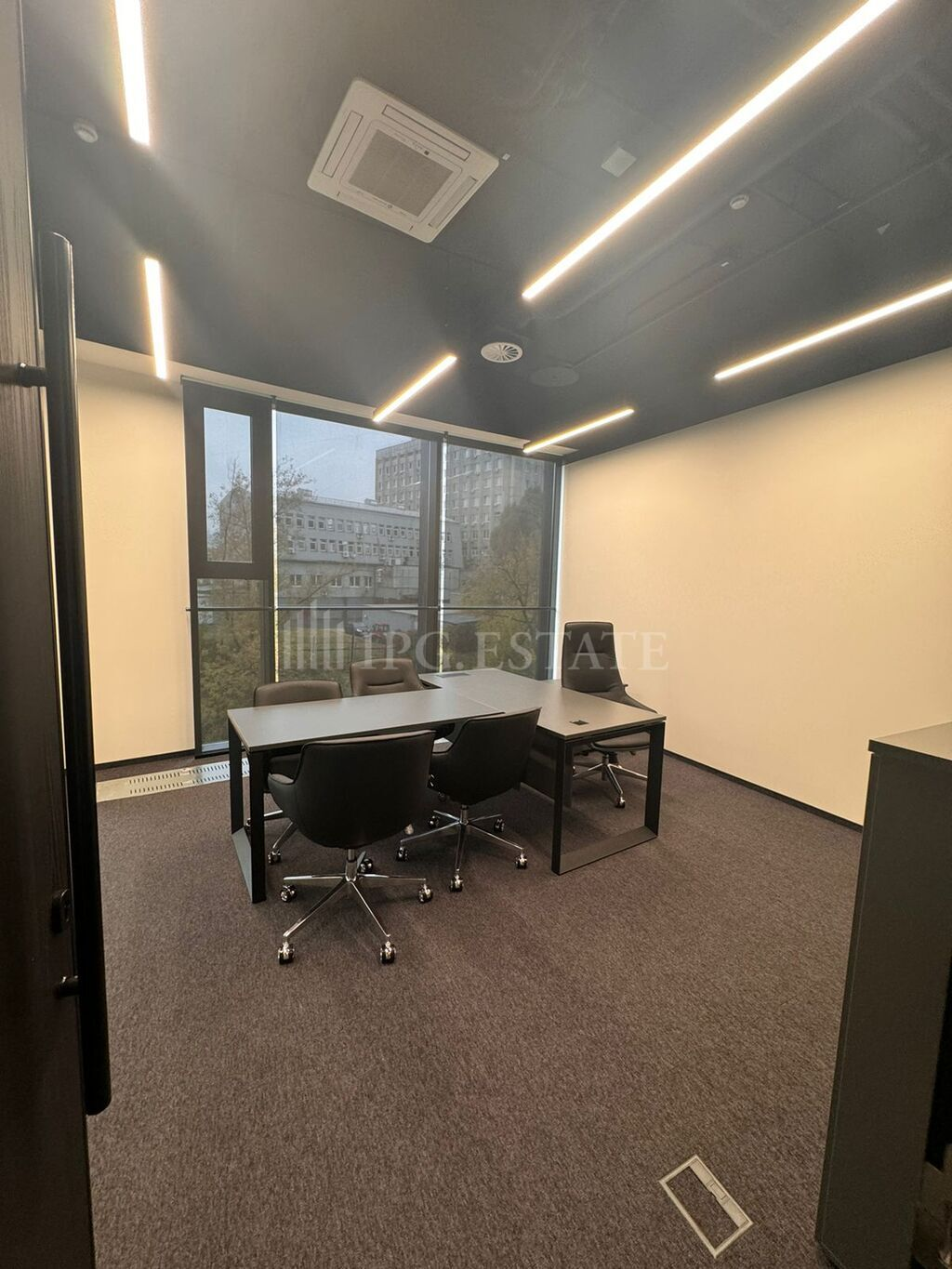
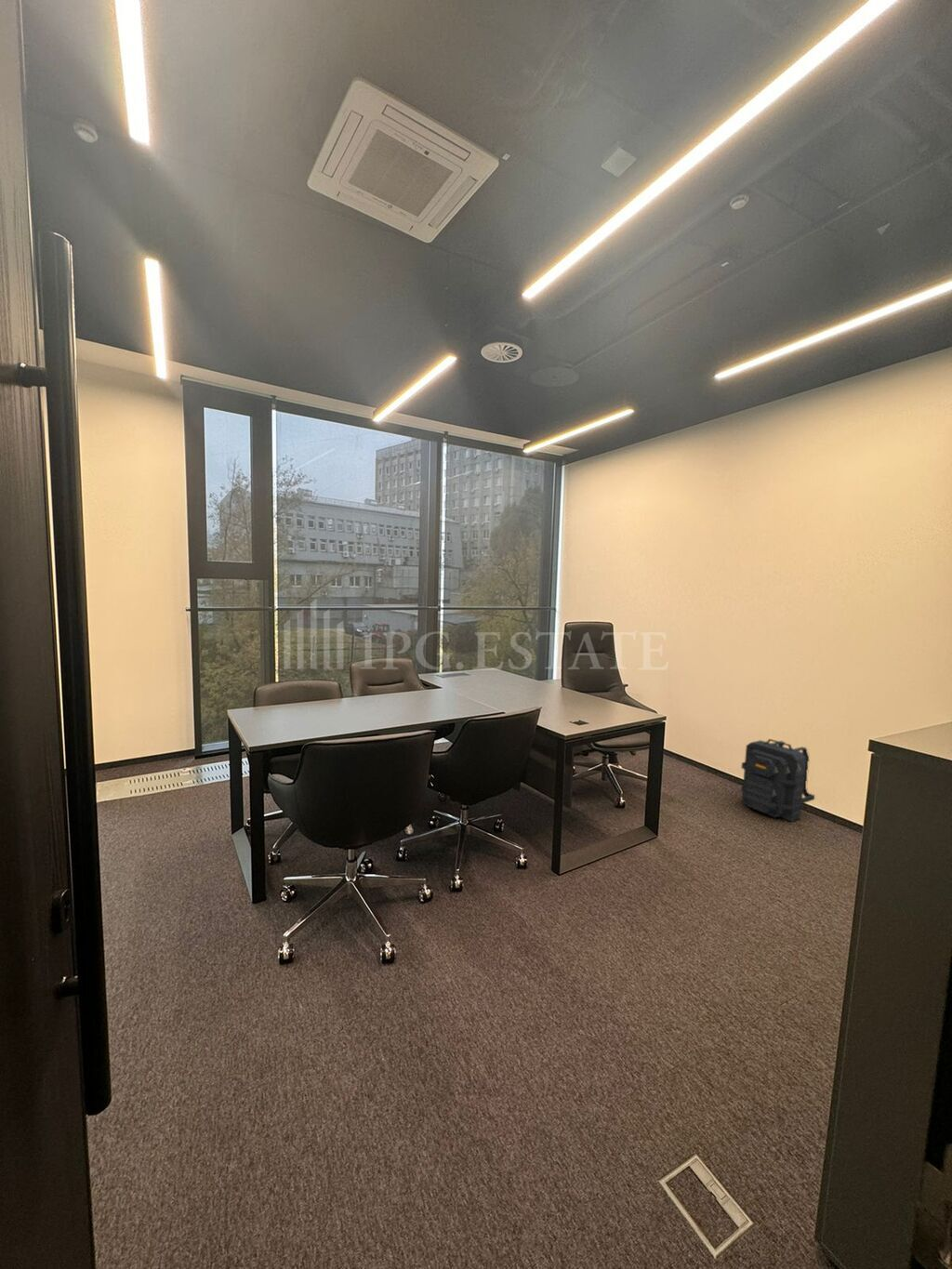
+ backpack (775, 775)
